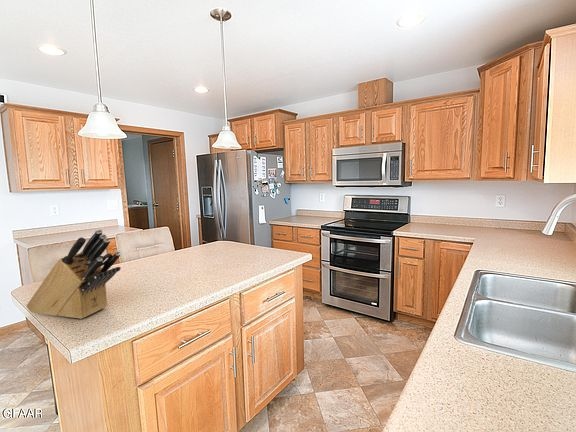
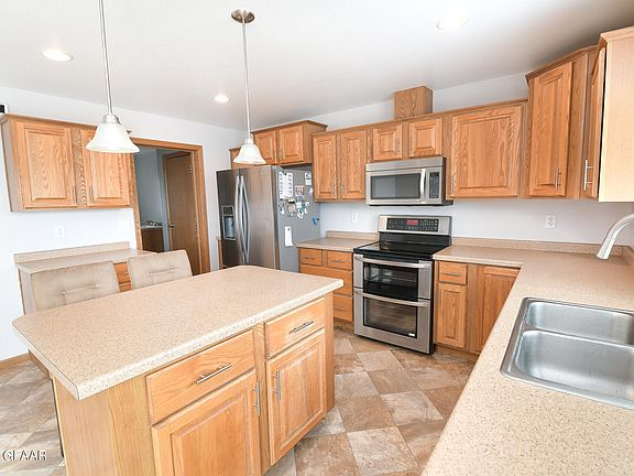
- knife block (73, 271)
